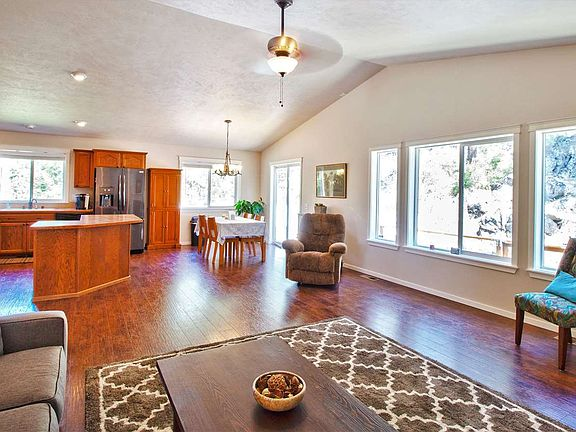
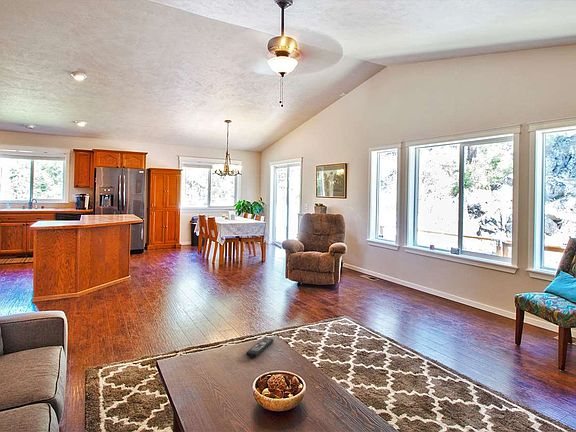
+ remote control (260, 347)
